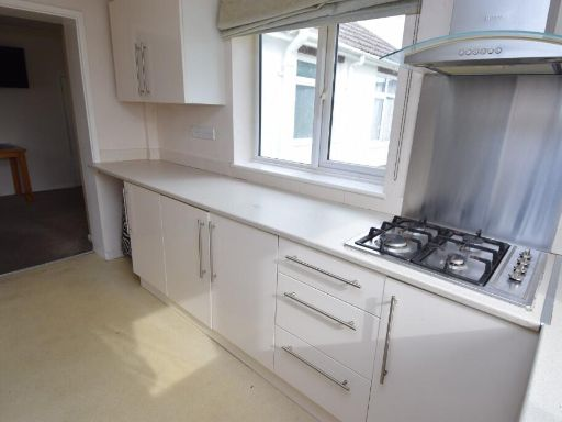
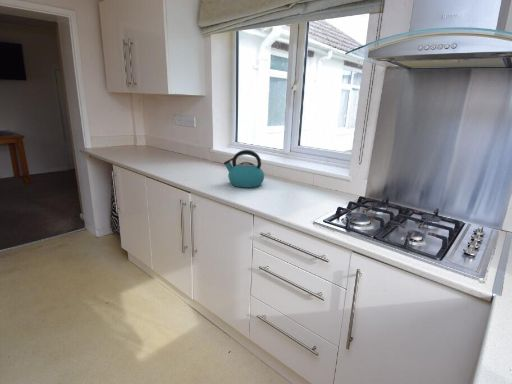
+ kettle (243, 167)
